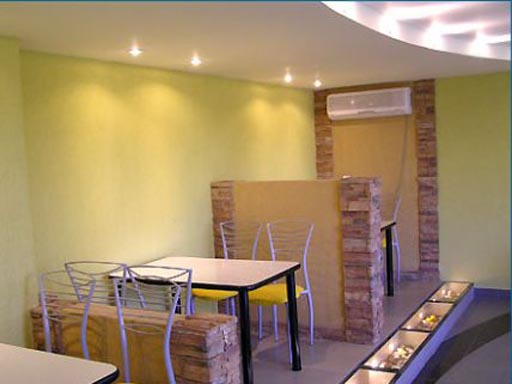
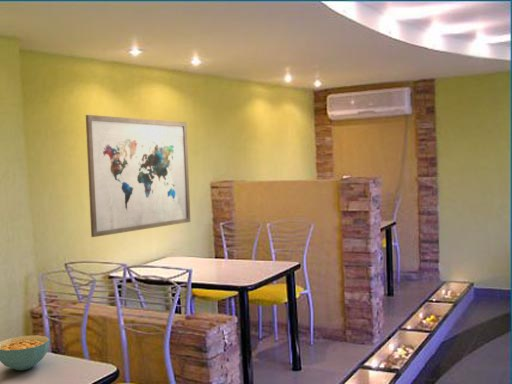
+ wall art (143, 174)
+ cereal bowl (22, 355)
